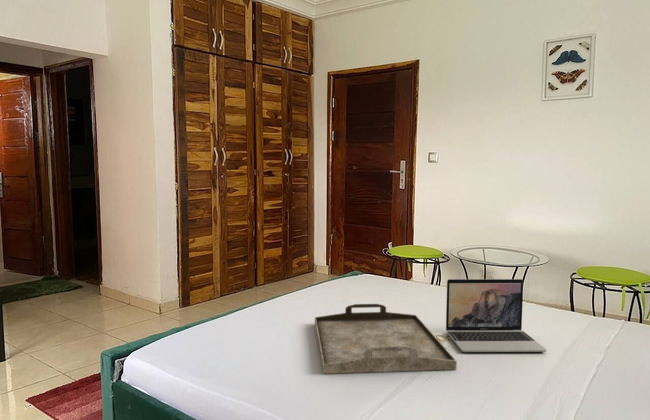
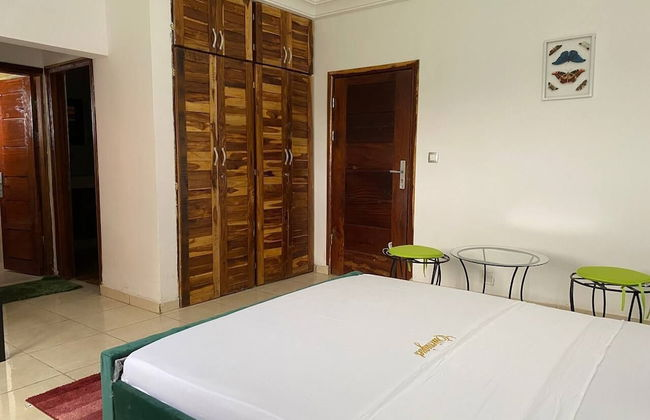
- laptop (494, 314)
- serving tray (376, 333)
